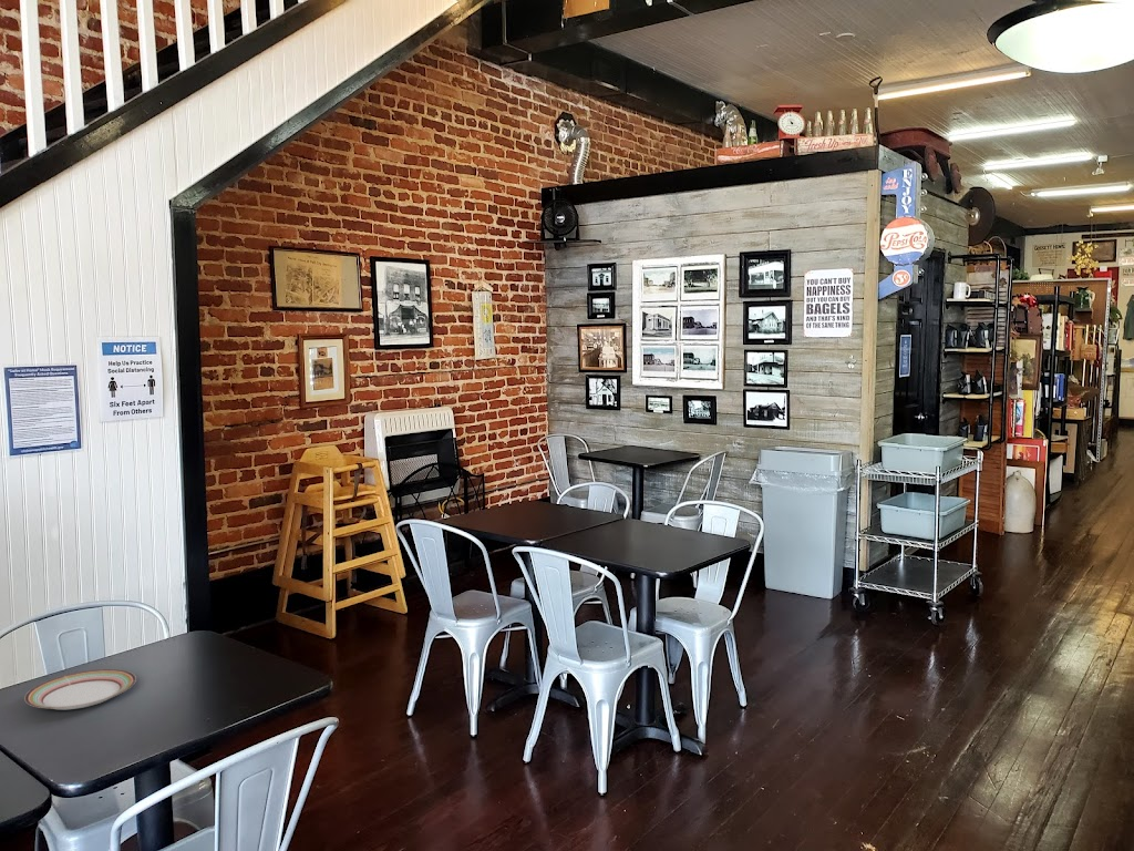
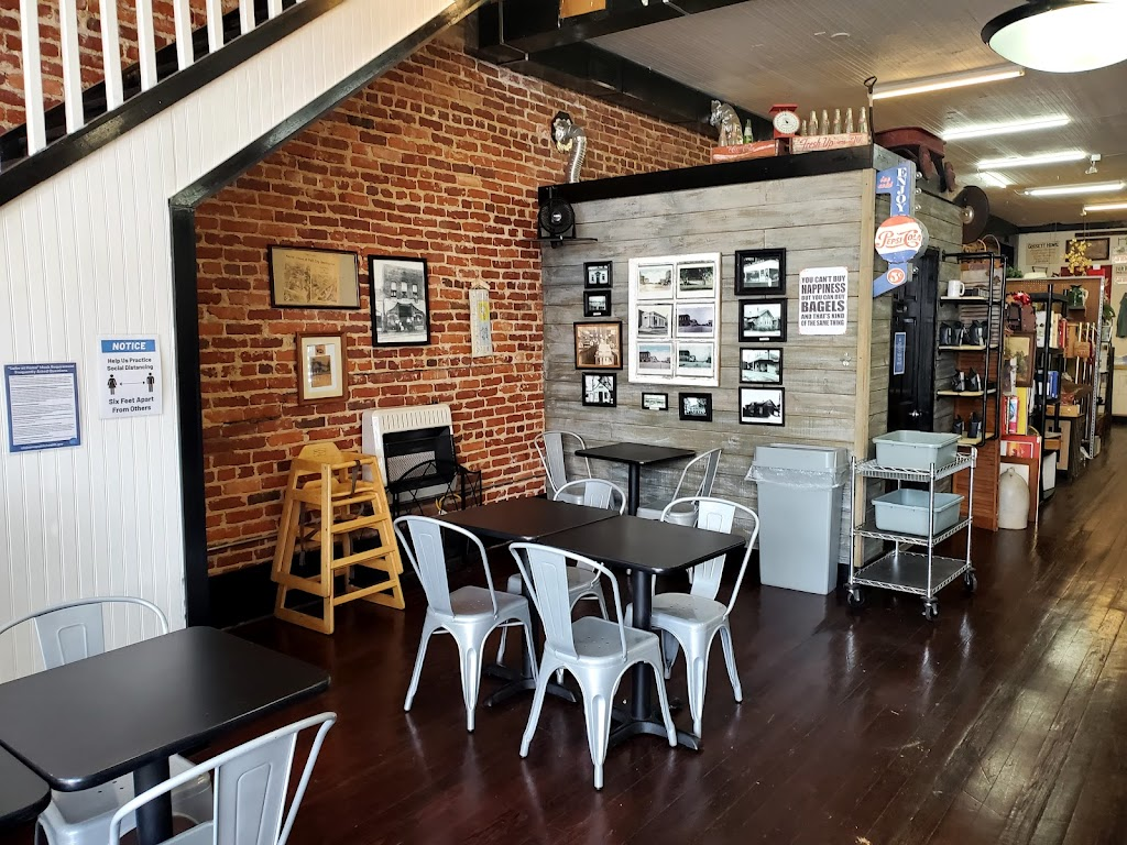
- plate (82, 691)
